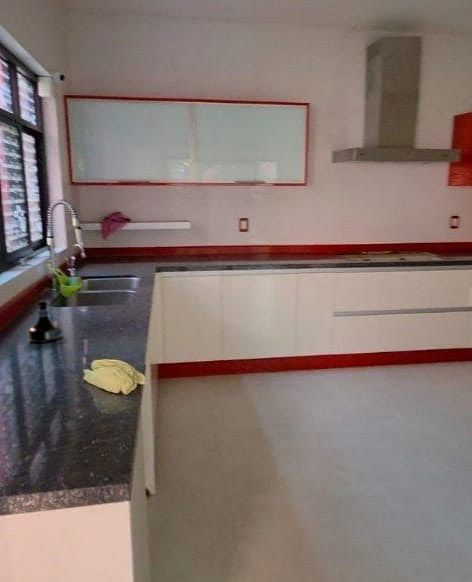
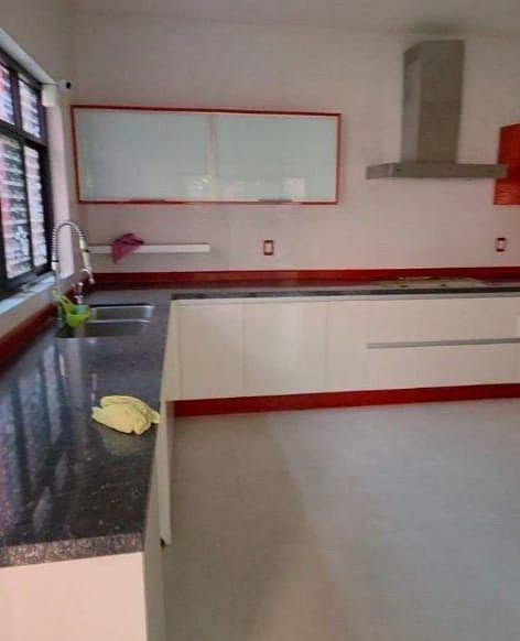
- tequila bottle (43, 319)
